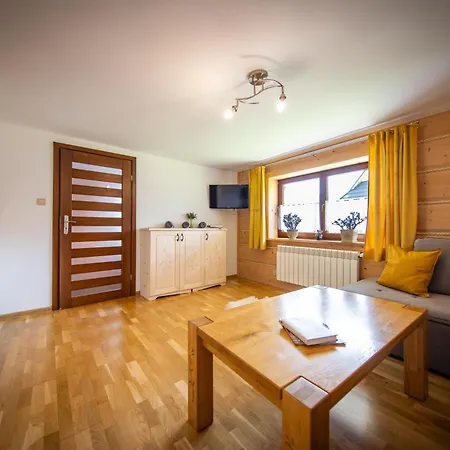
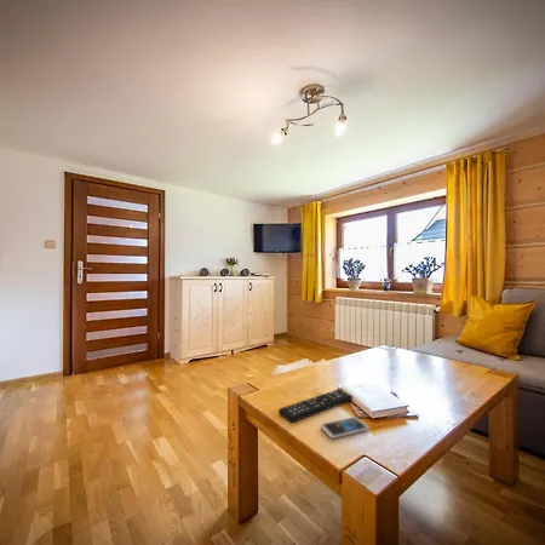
+ remote control (317, 403)
+ smartphone (344, 426)
